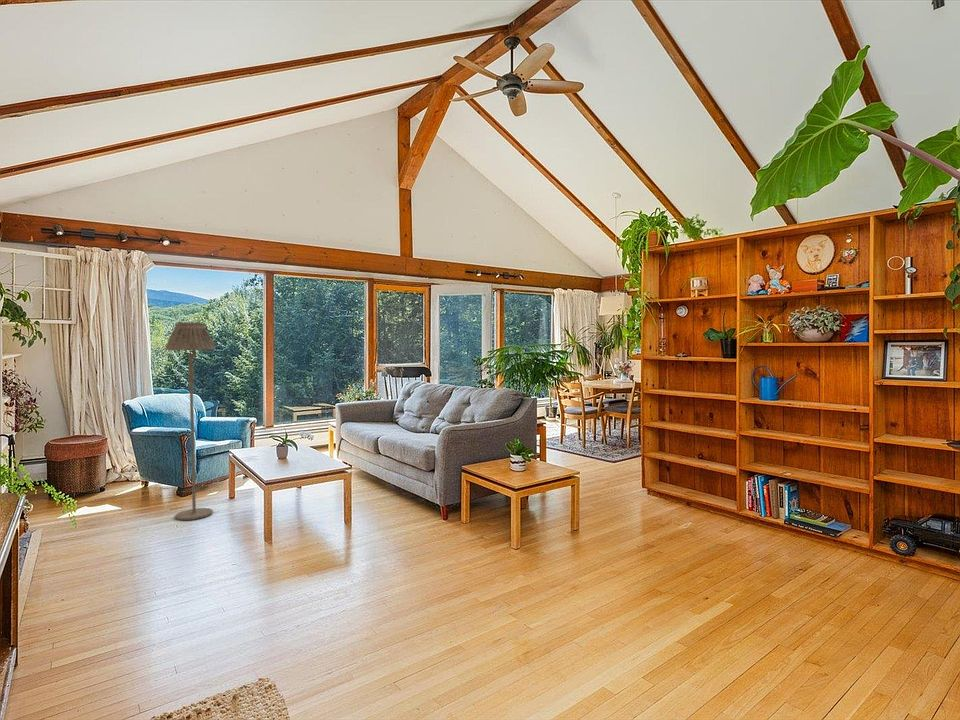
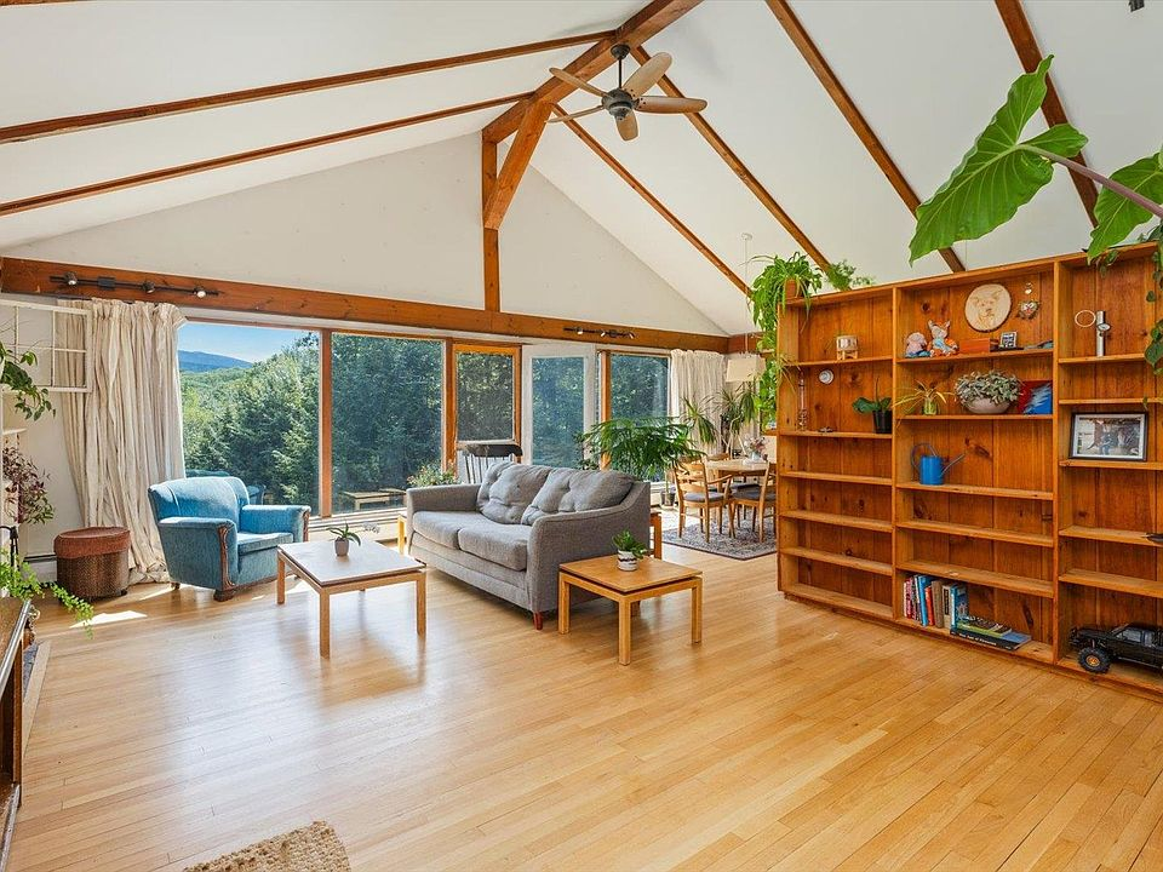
- floor lamp (192, 419)
